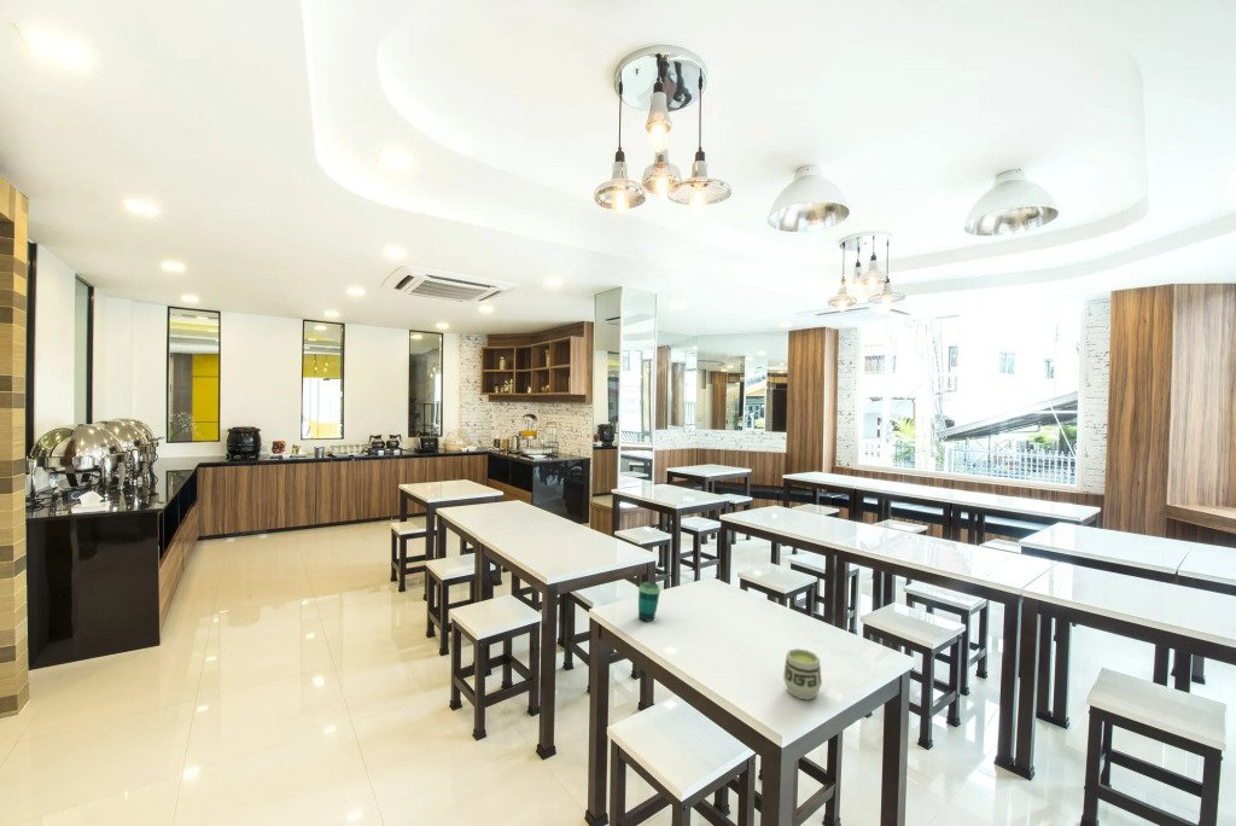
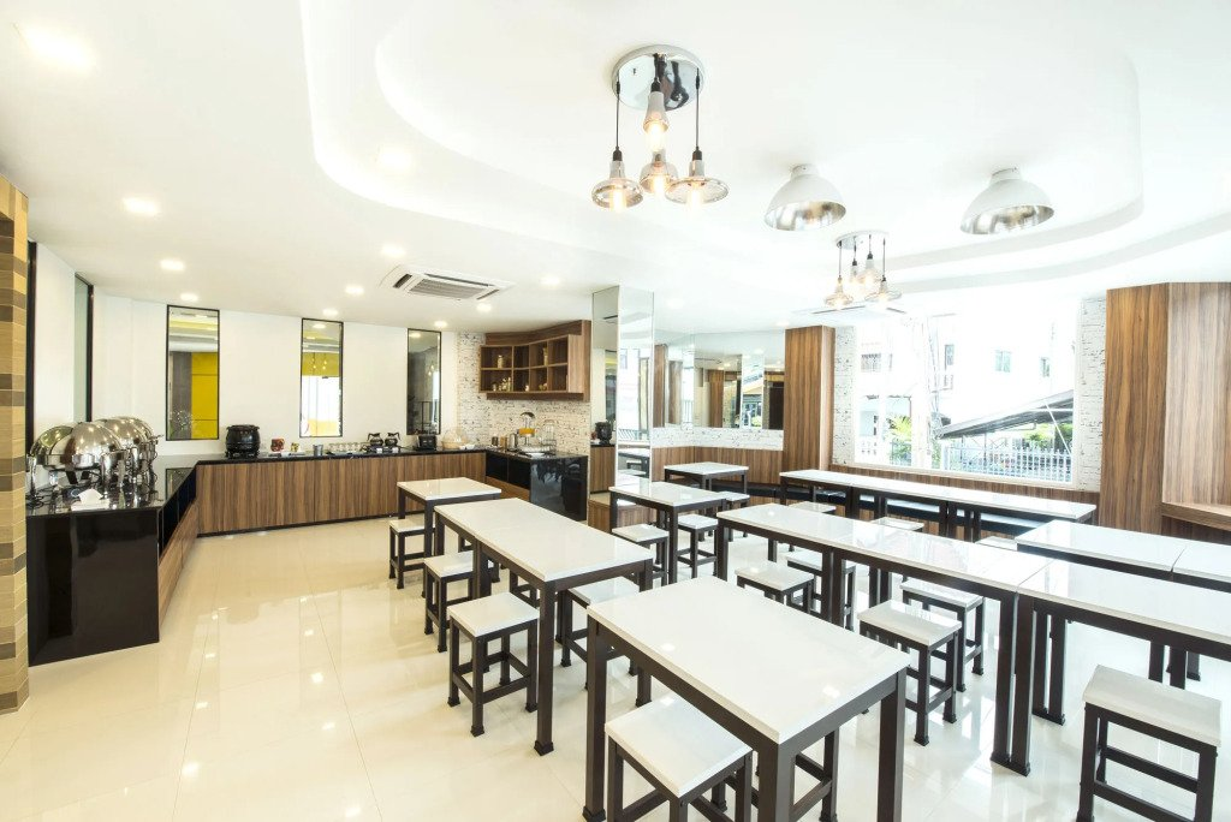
- cup (801, 674)
- cup (648, 600)
